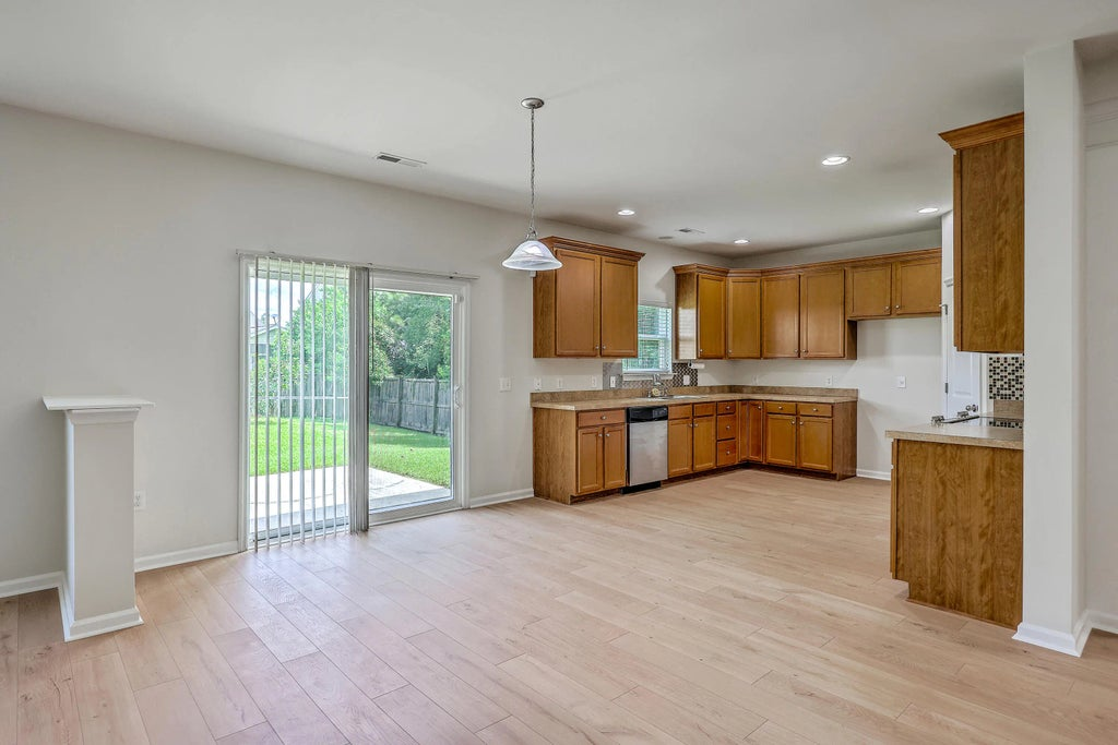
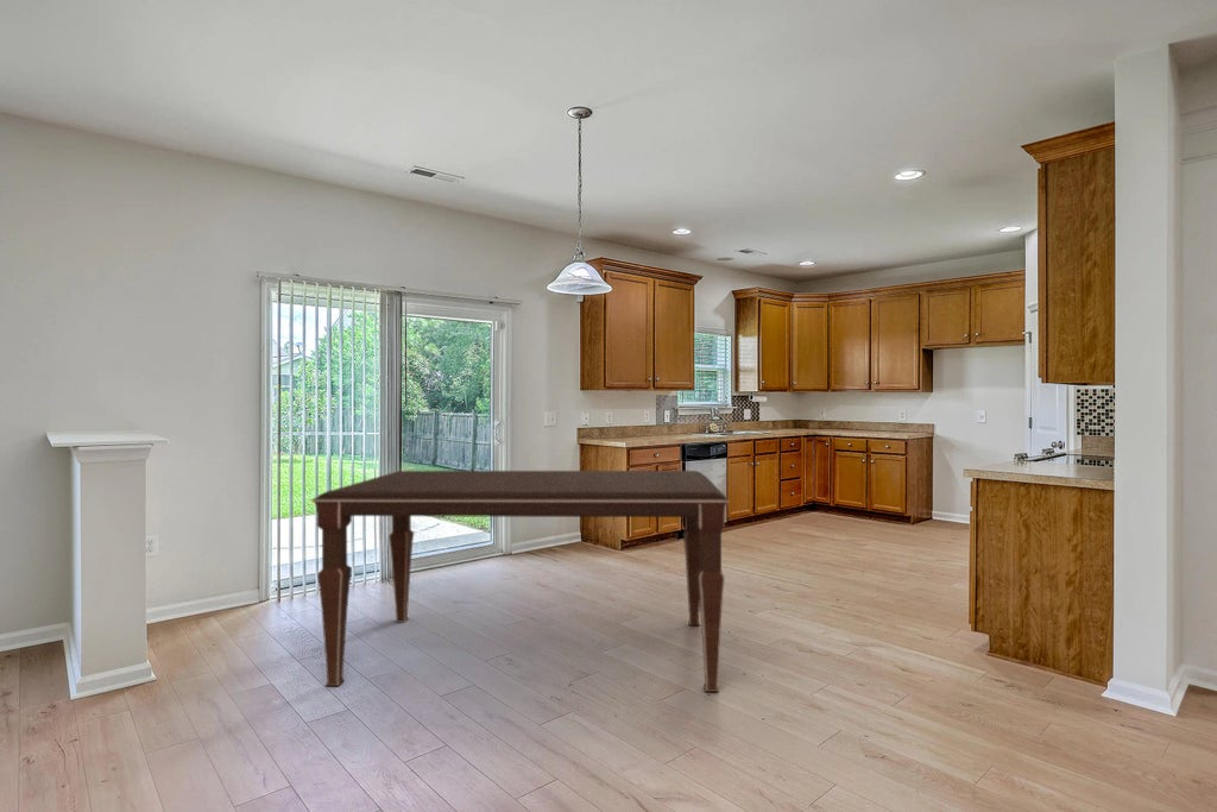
+ dining table (535, 516)
